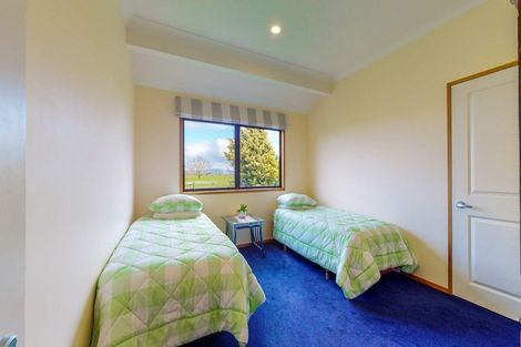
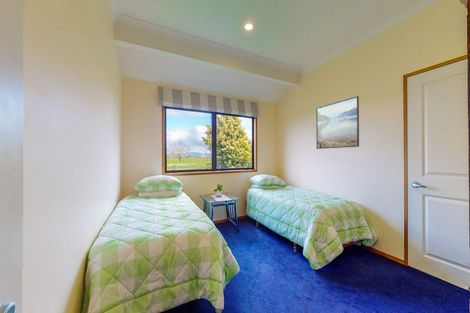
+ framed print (335, 125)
